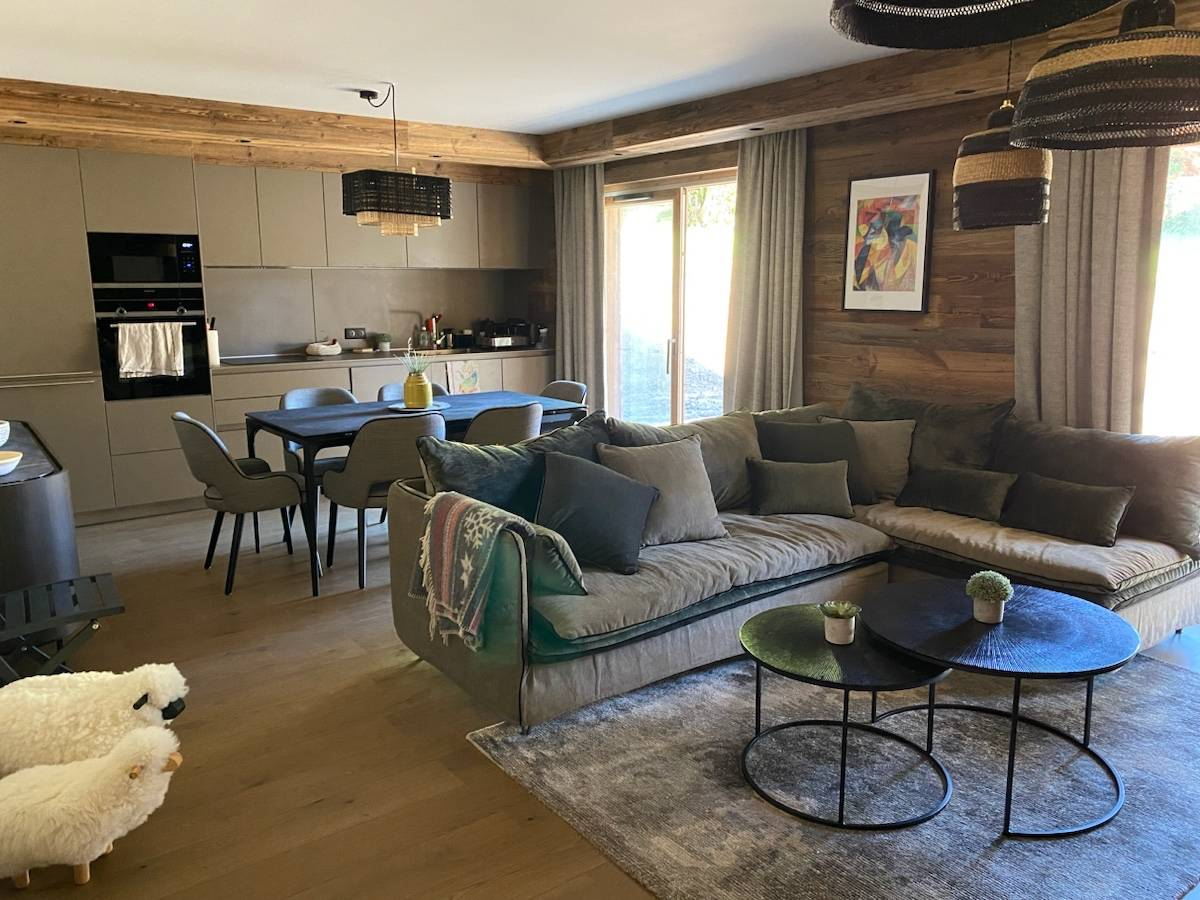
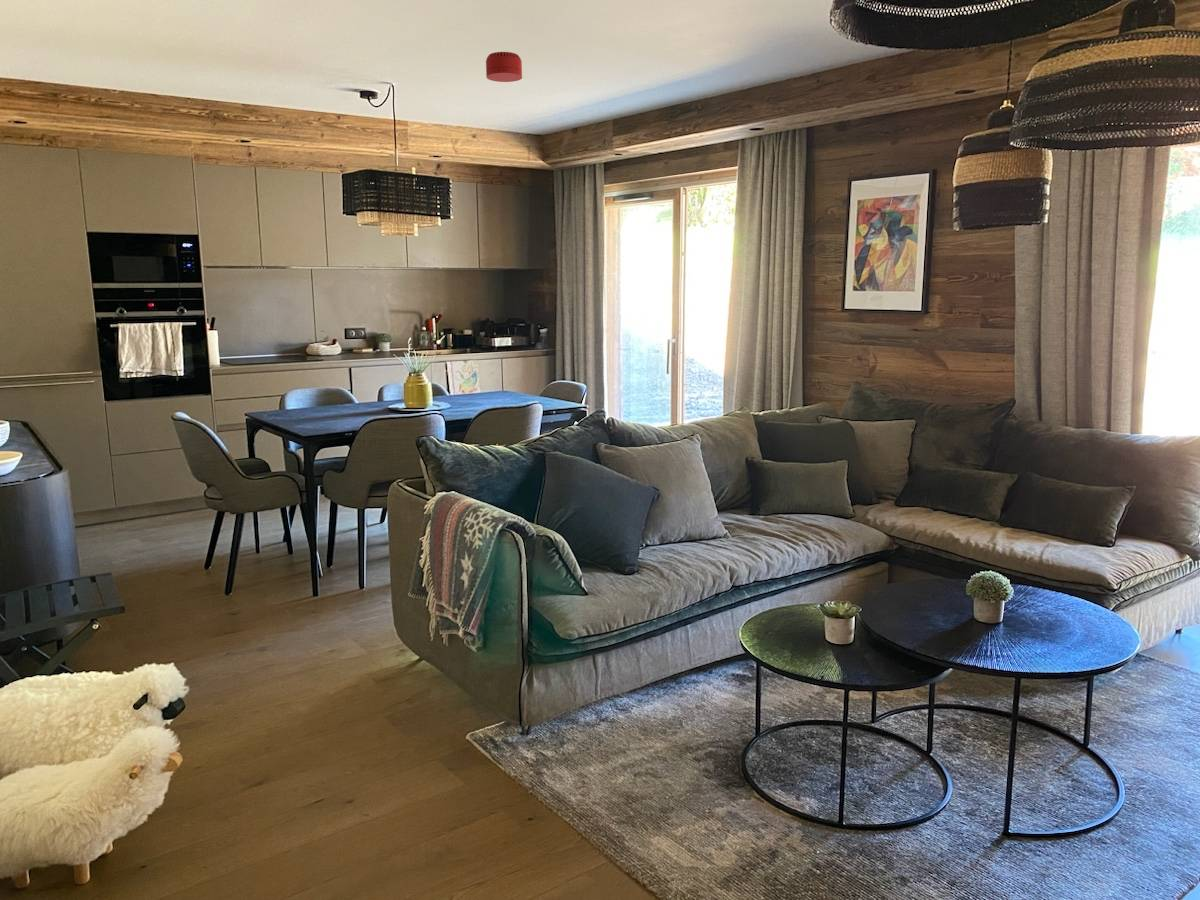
+ smoke detector (503, 66)
